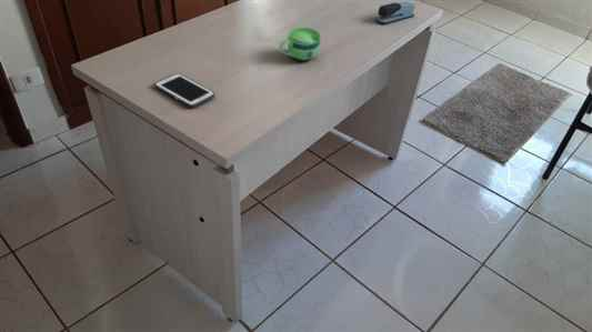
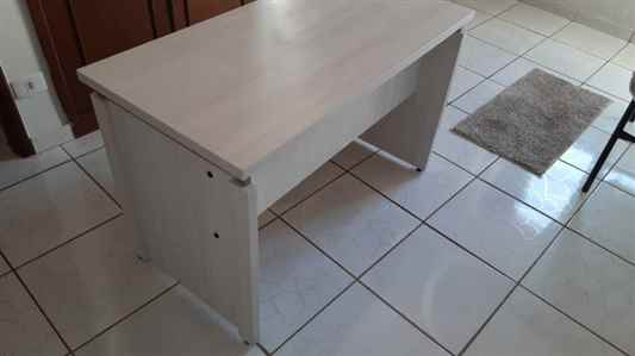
- cell phone (184, 90)
- stapler (395, 10)
- cup (300, 47)
